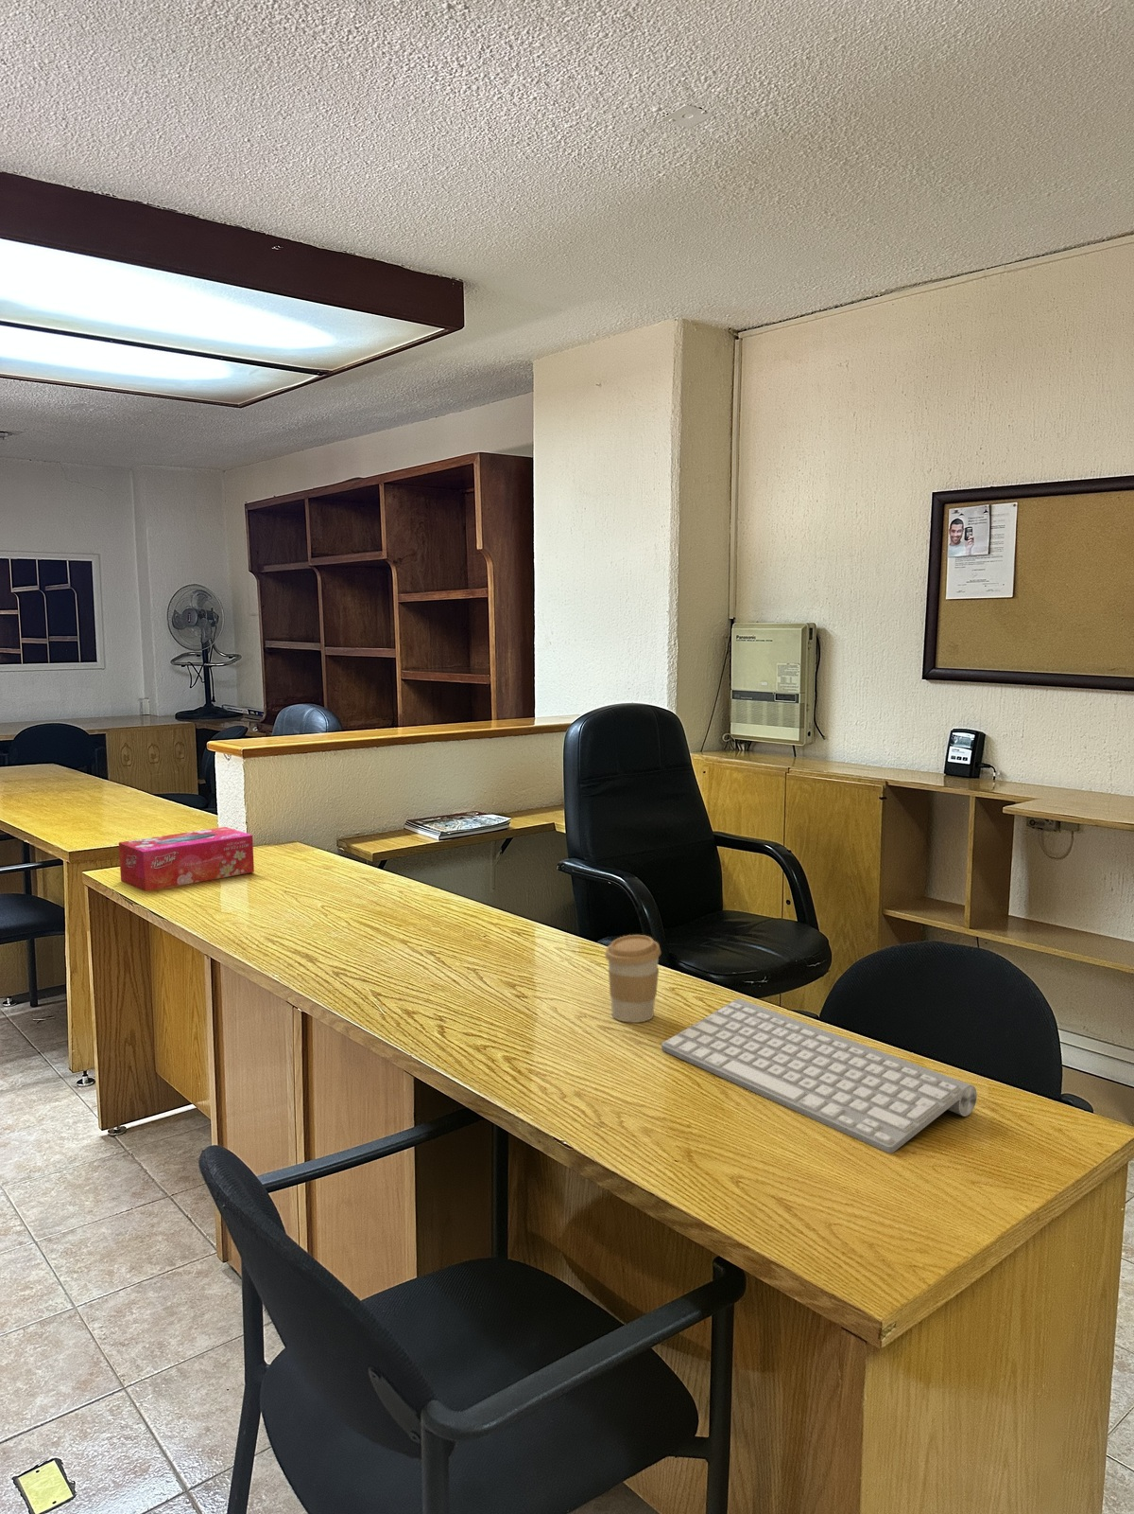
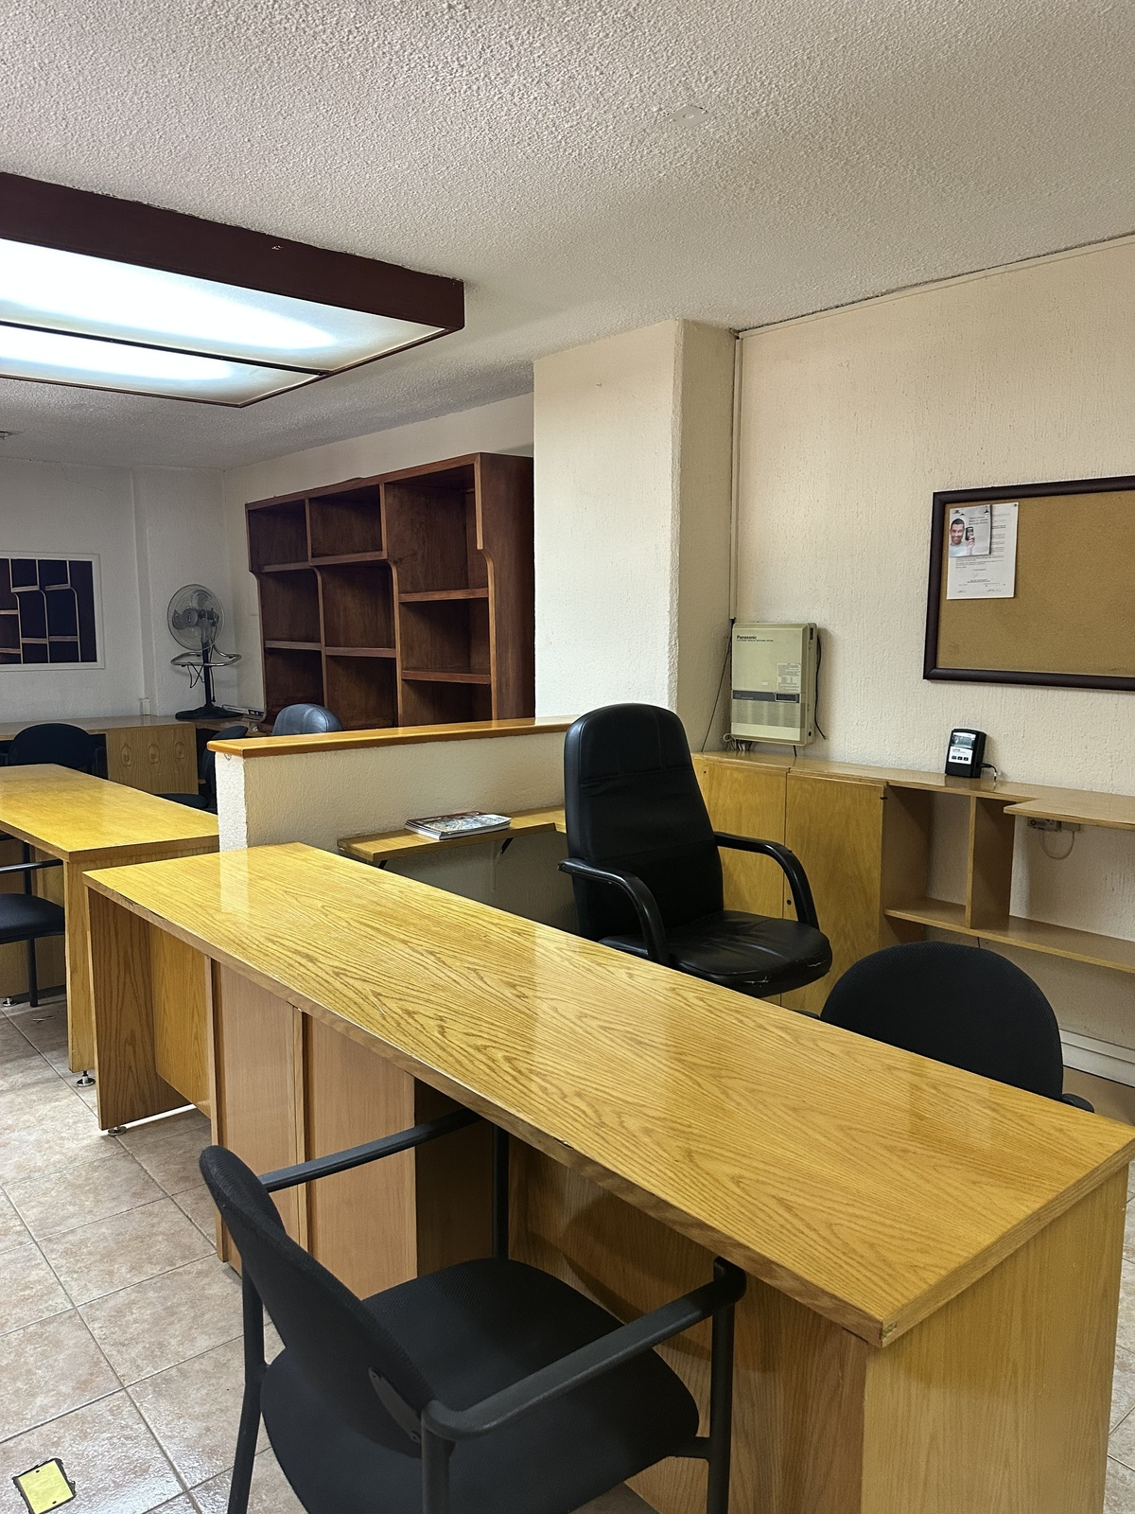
- computer keyboard (808, 1063)
- tissue box (187, 857)
- coffee cup (633, 978)
